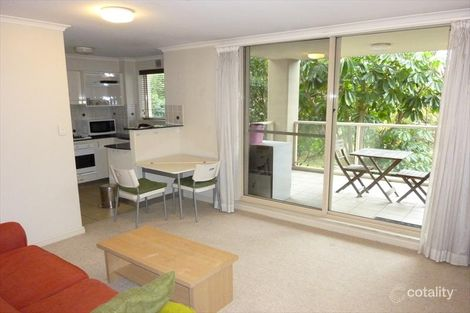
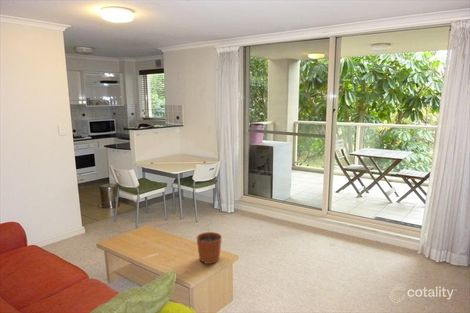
+ plant pot (209, 242)
